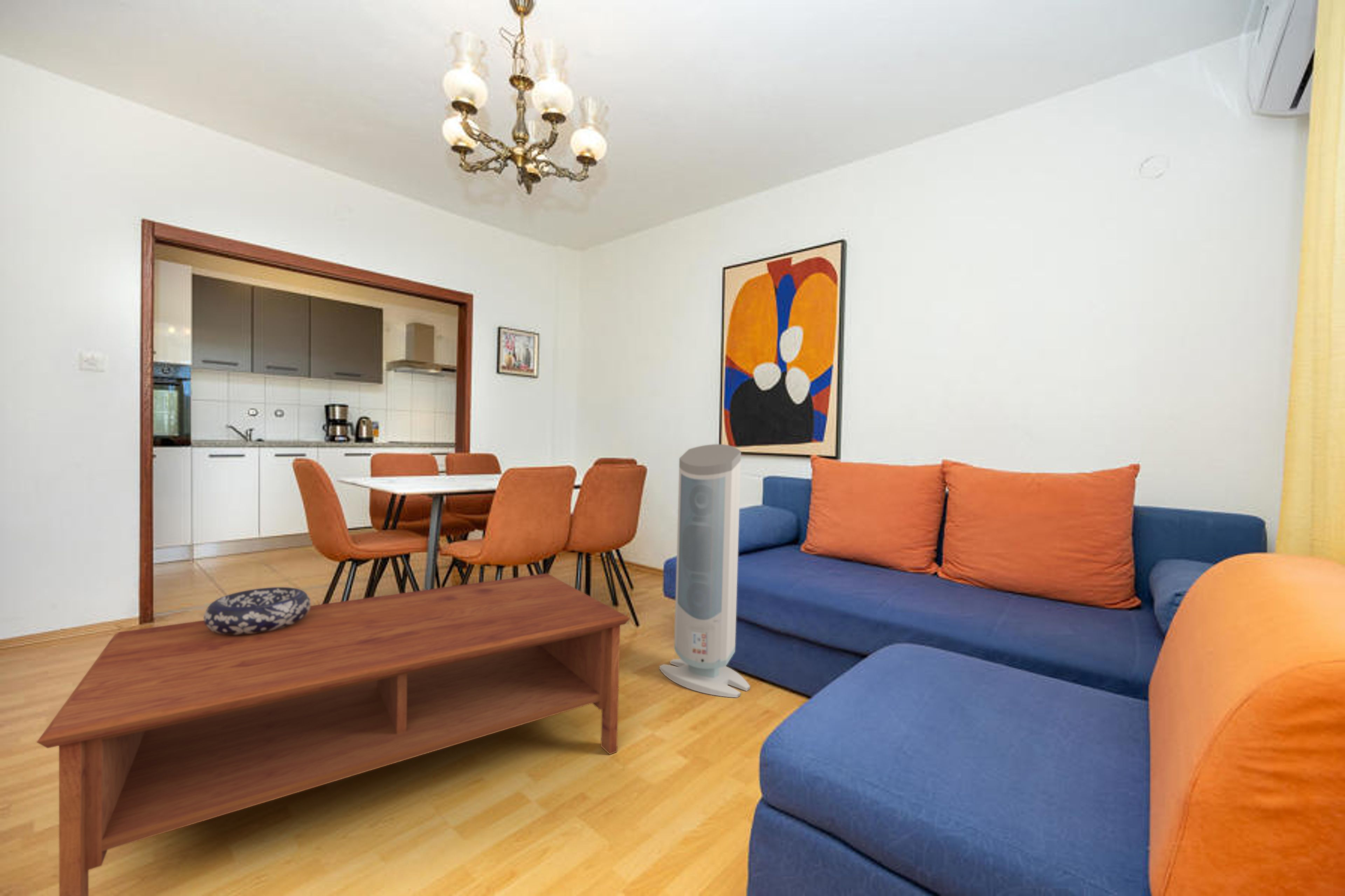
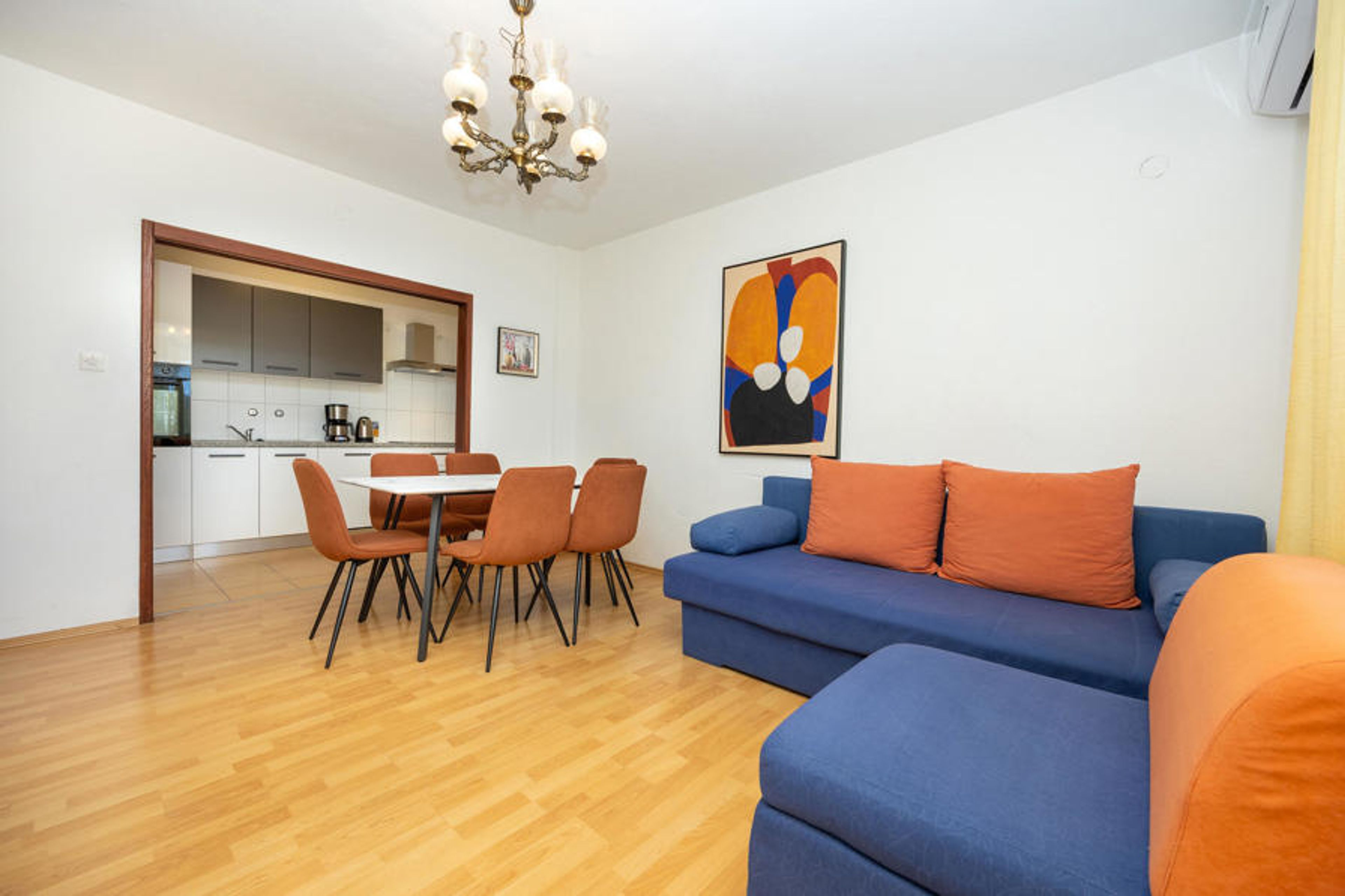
- coffee table (391, 697)
- air purifier (707, 562)
- decorative bowl (260, 610)
